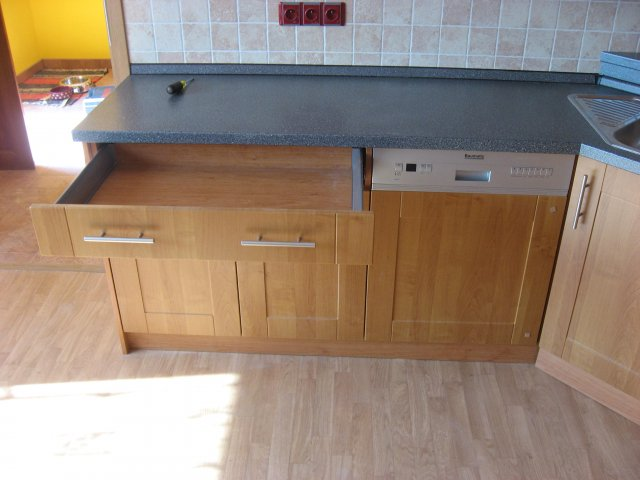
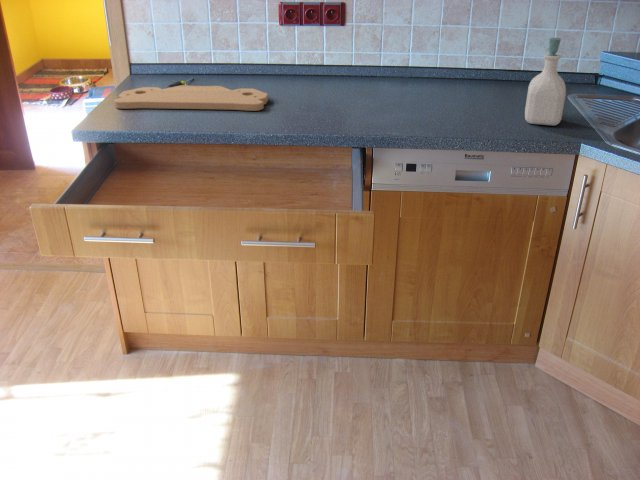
+ cutting board (194, 97)
+ soap bottle (548, 80)
